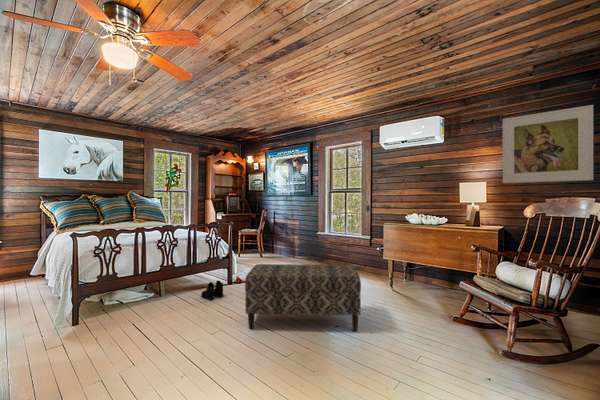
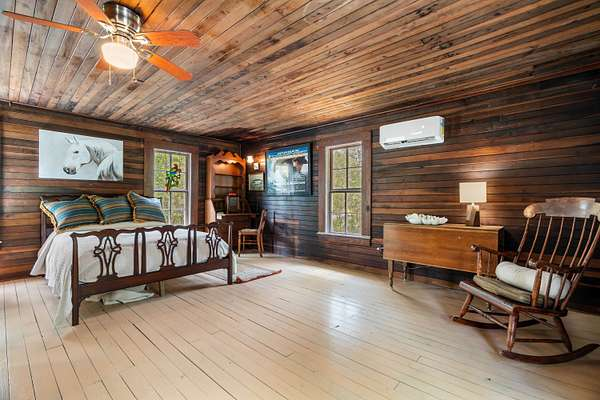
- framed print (544, 147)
- boots (212, 288)
- bench (303, 295)
